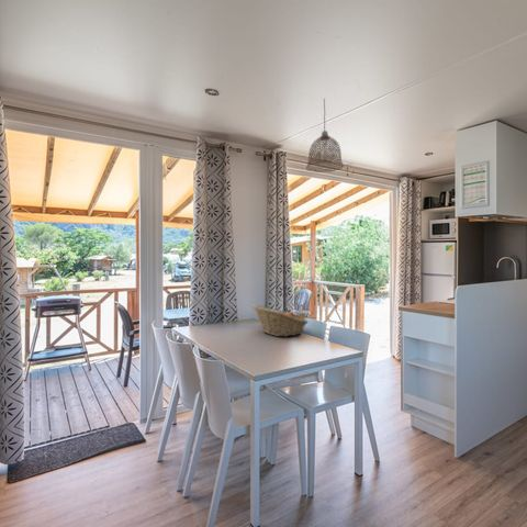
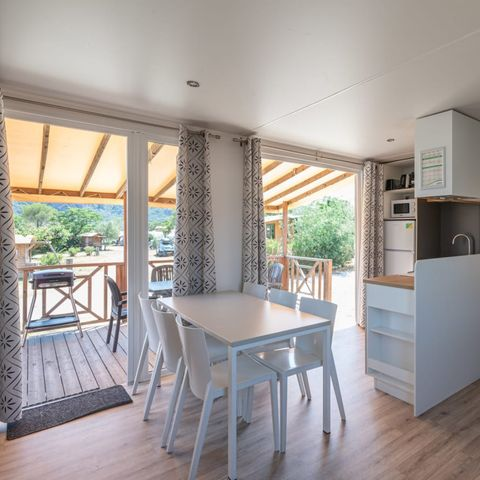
- fruit basket (279, 318)
- pendant lamp (324, 133)
